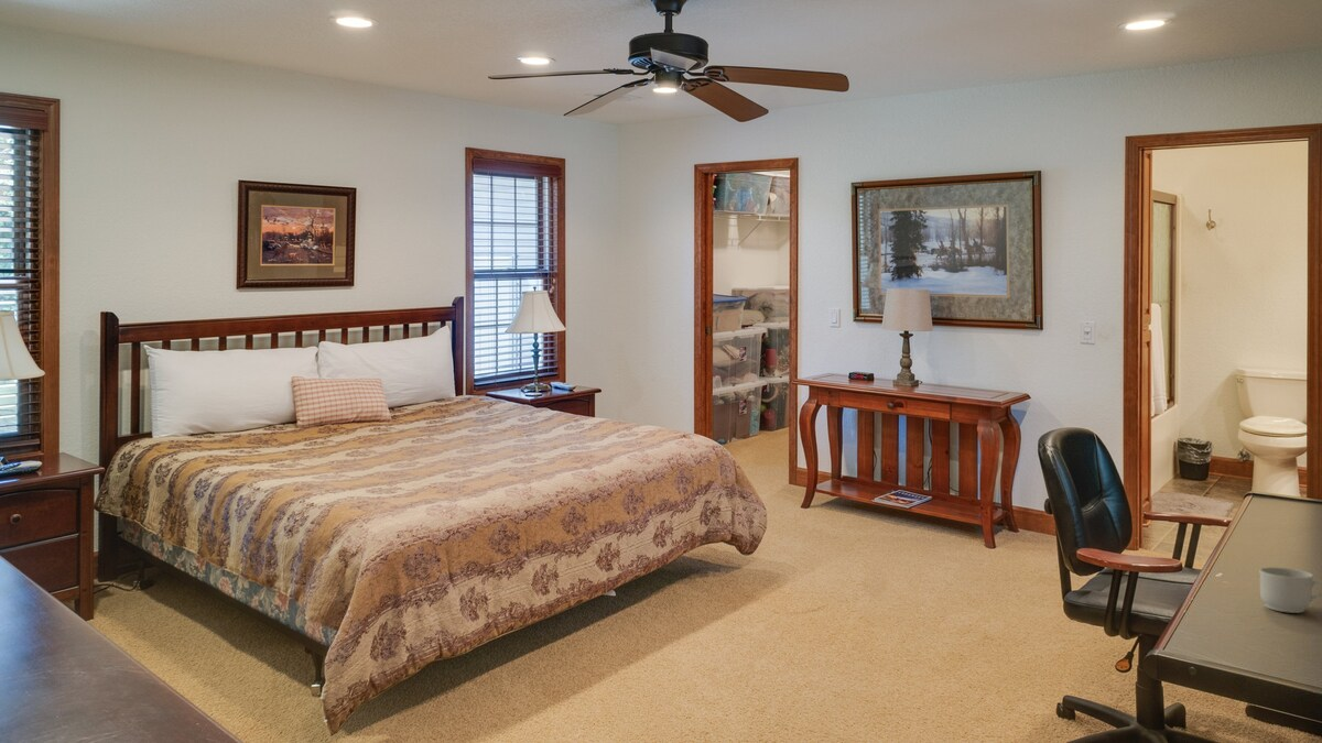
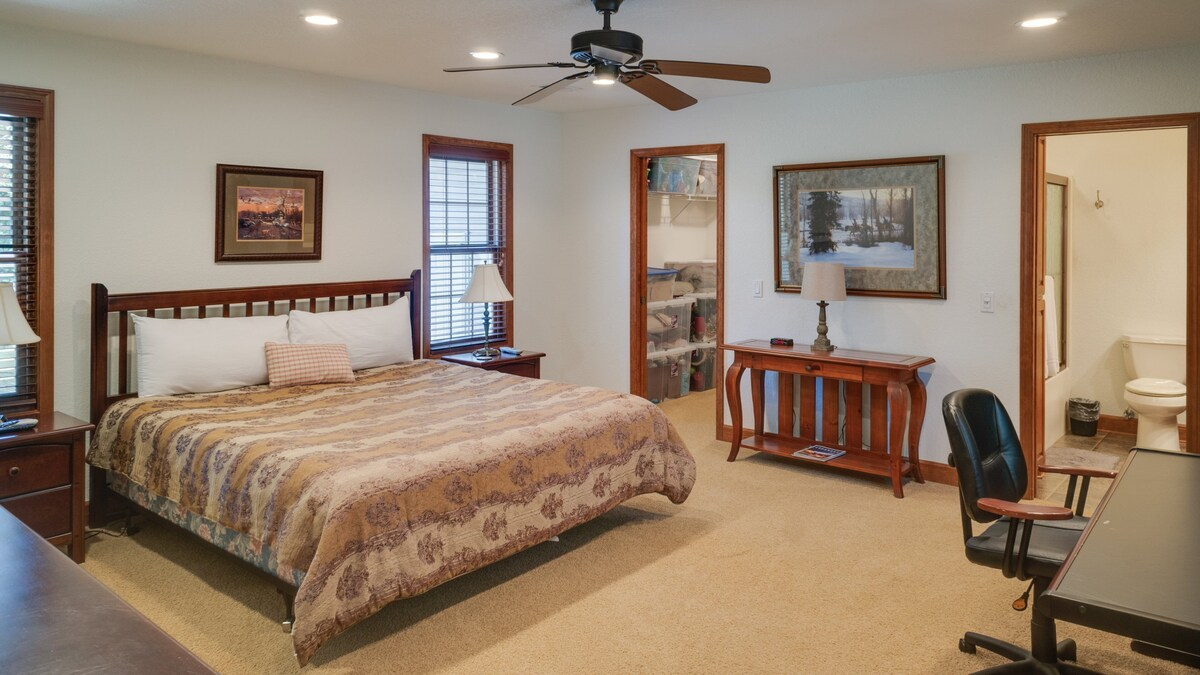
- mug (1292, 591)
